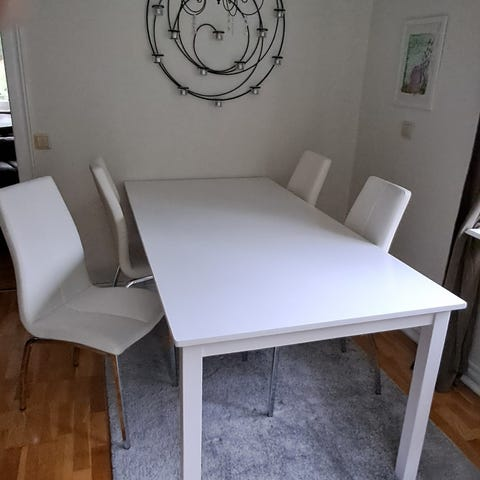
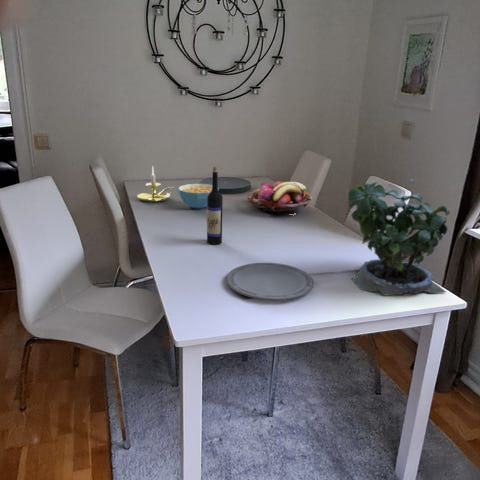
+ fruit basket (280, 195)
+ plate (225, 184)
+ candle holder (155, 182)
+ plate (269, 281)
+ cereal bowl (198, 197)
+ wine bottle (214, 205)
+ potted plant (393, 231)
